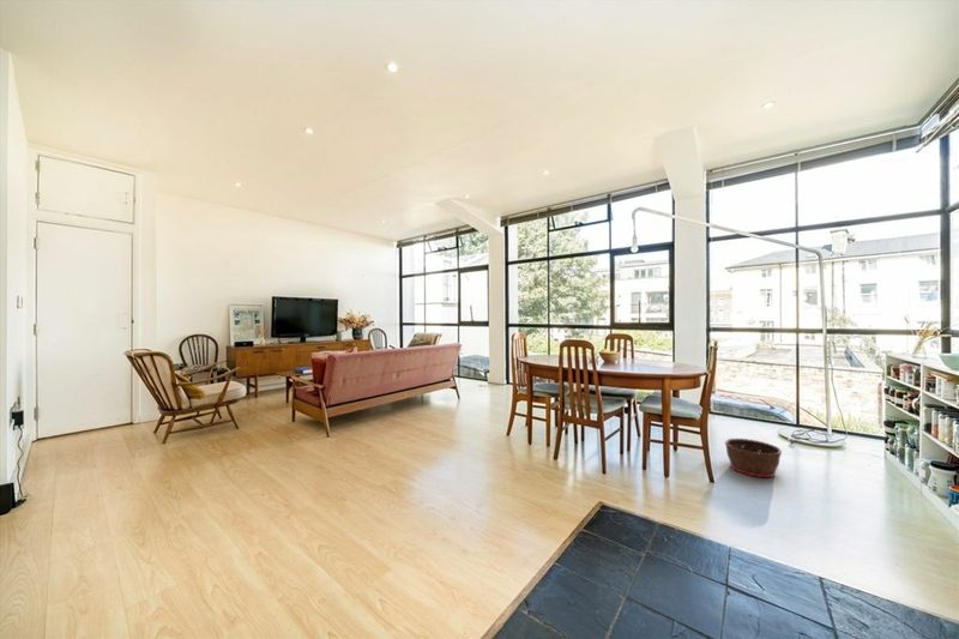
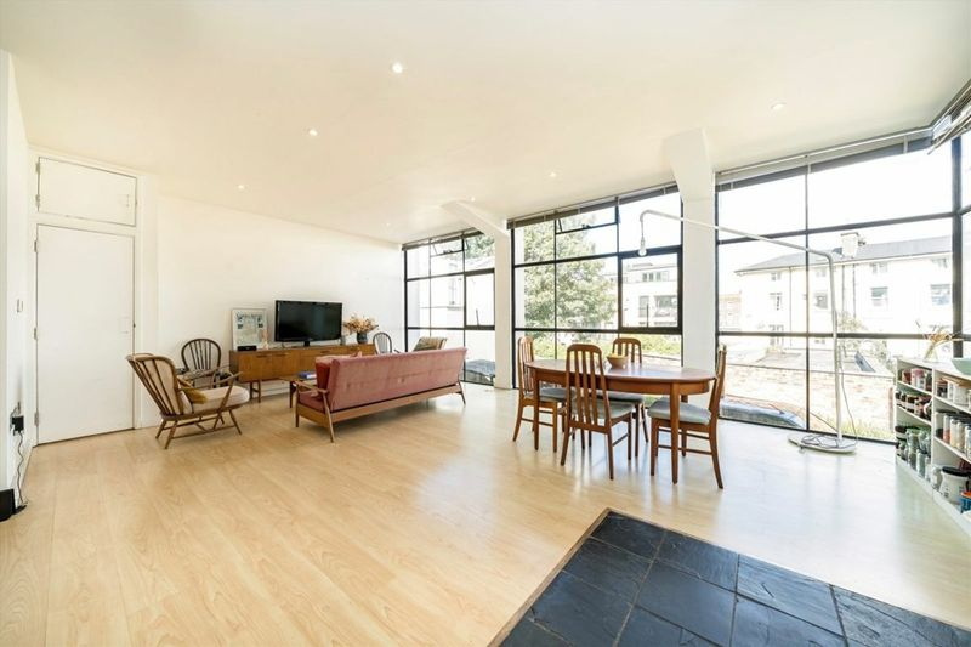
- basket (752, 457)
